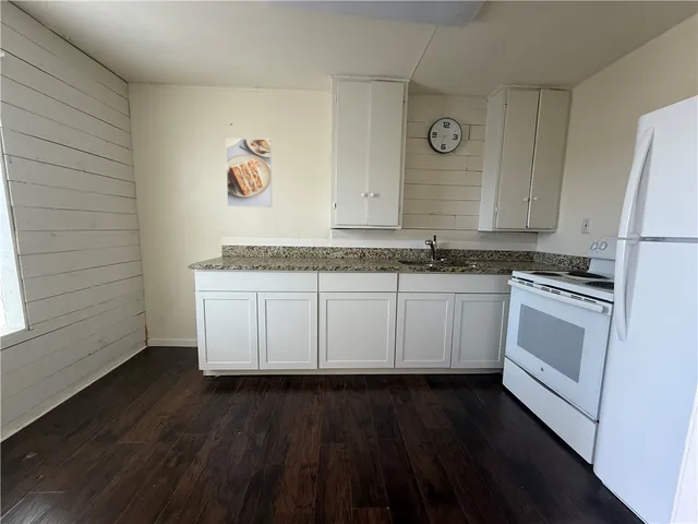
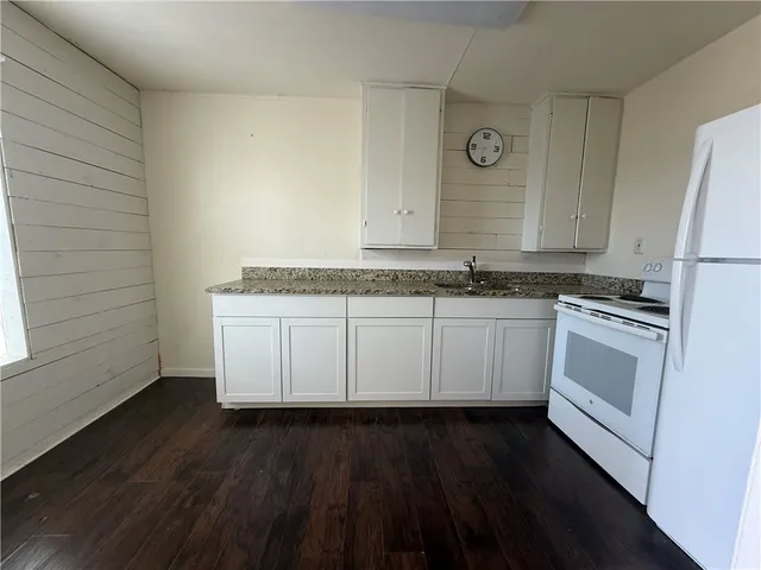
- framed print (249, 172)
